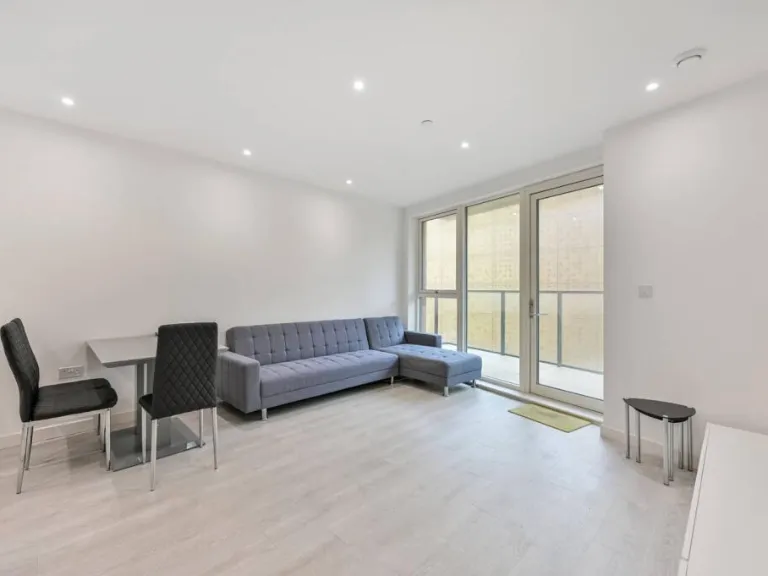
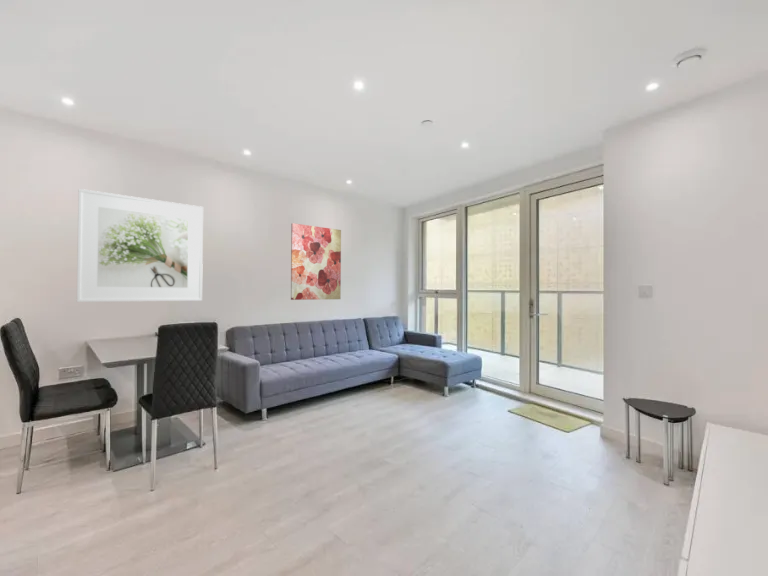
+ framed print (145, 250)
+ wall art (317, 263)
